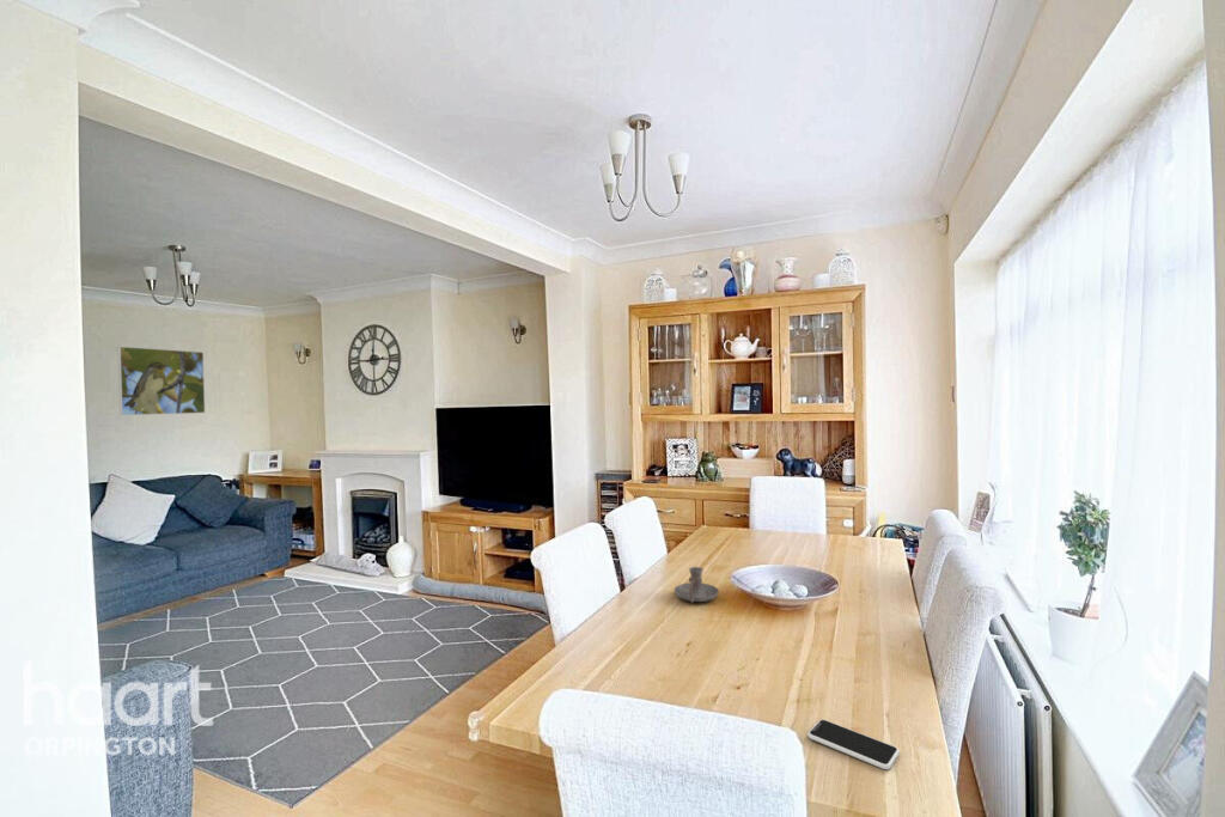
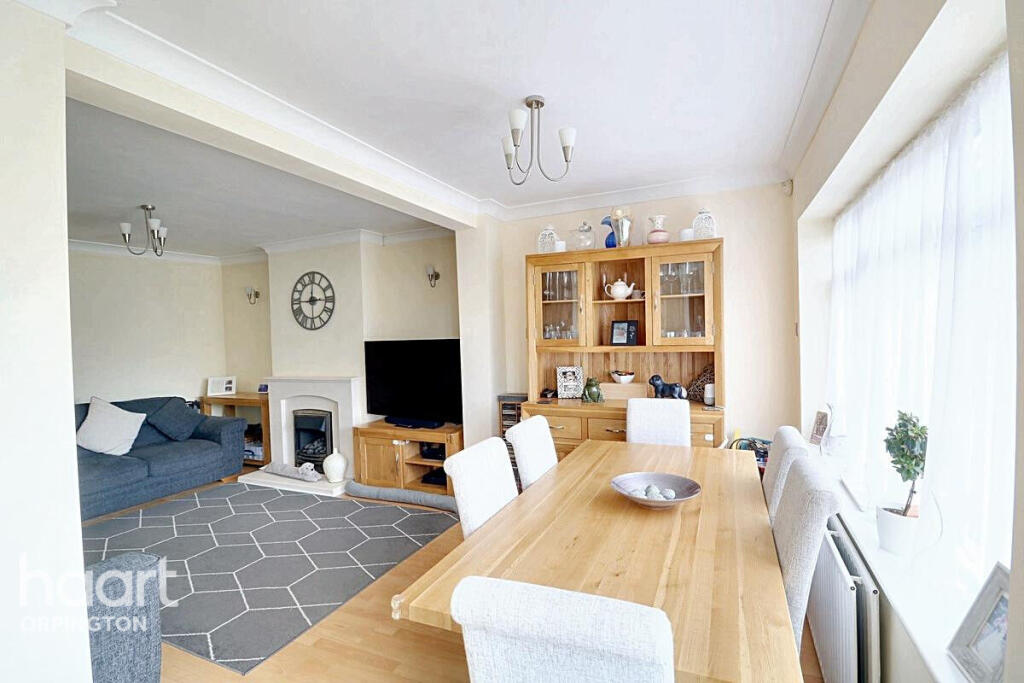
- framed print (164, 382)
- smartphone (852, 742)
- candle holder (695, 585)
